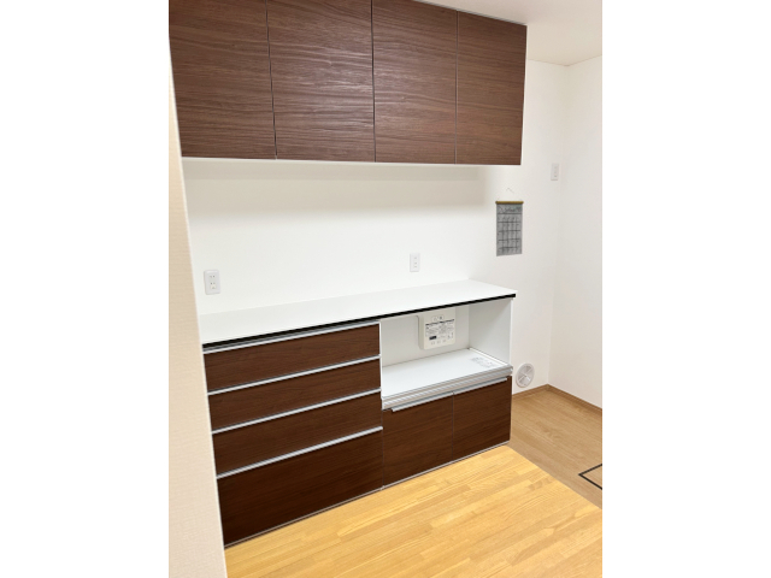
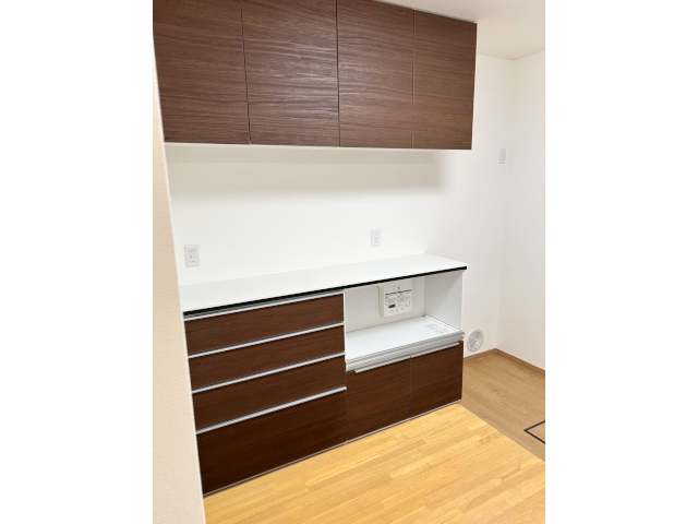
- calendar (508, 222)
